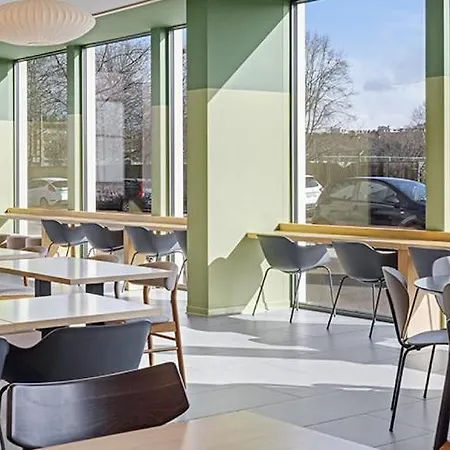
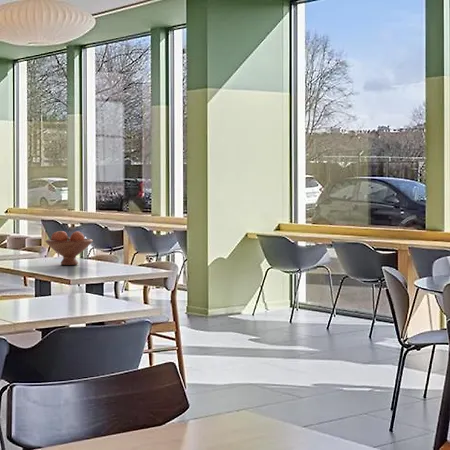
+ fruit bowl (69, 247)
